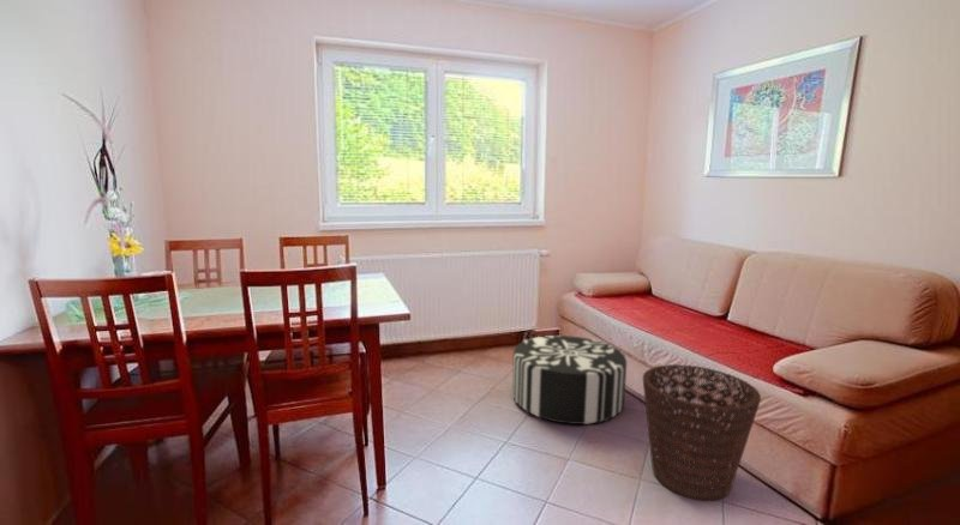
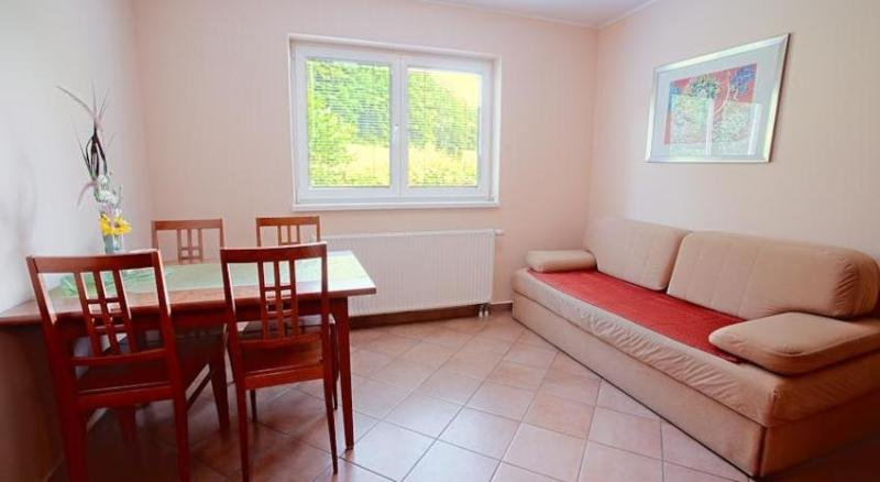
- basket (694, 432)
- pouf (568, 375)
